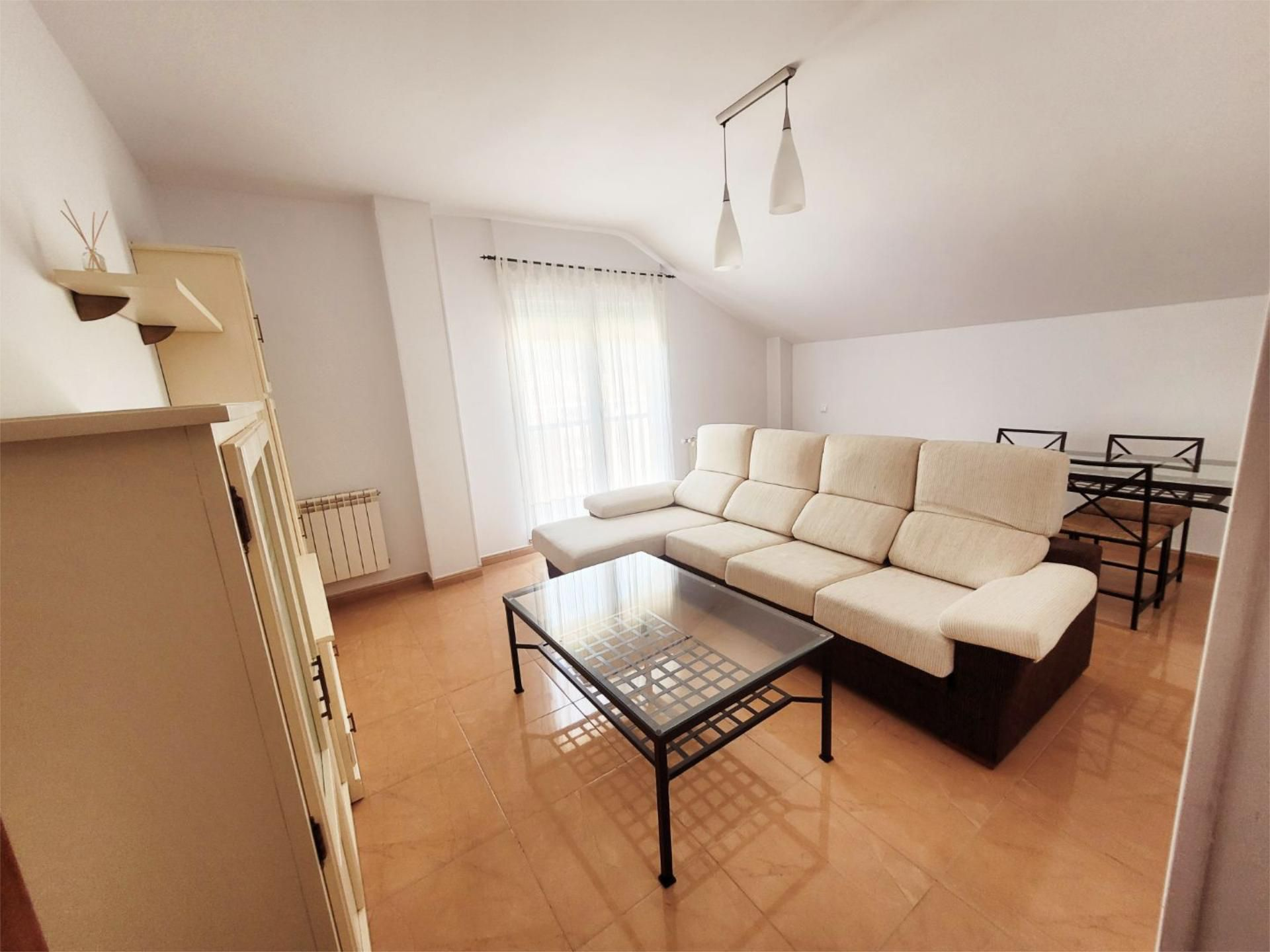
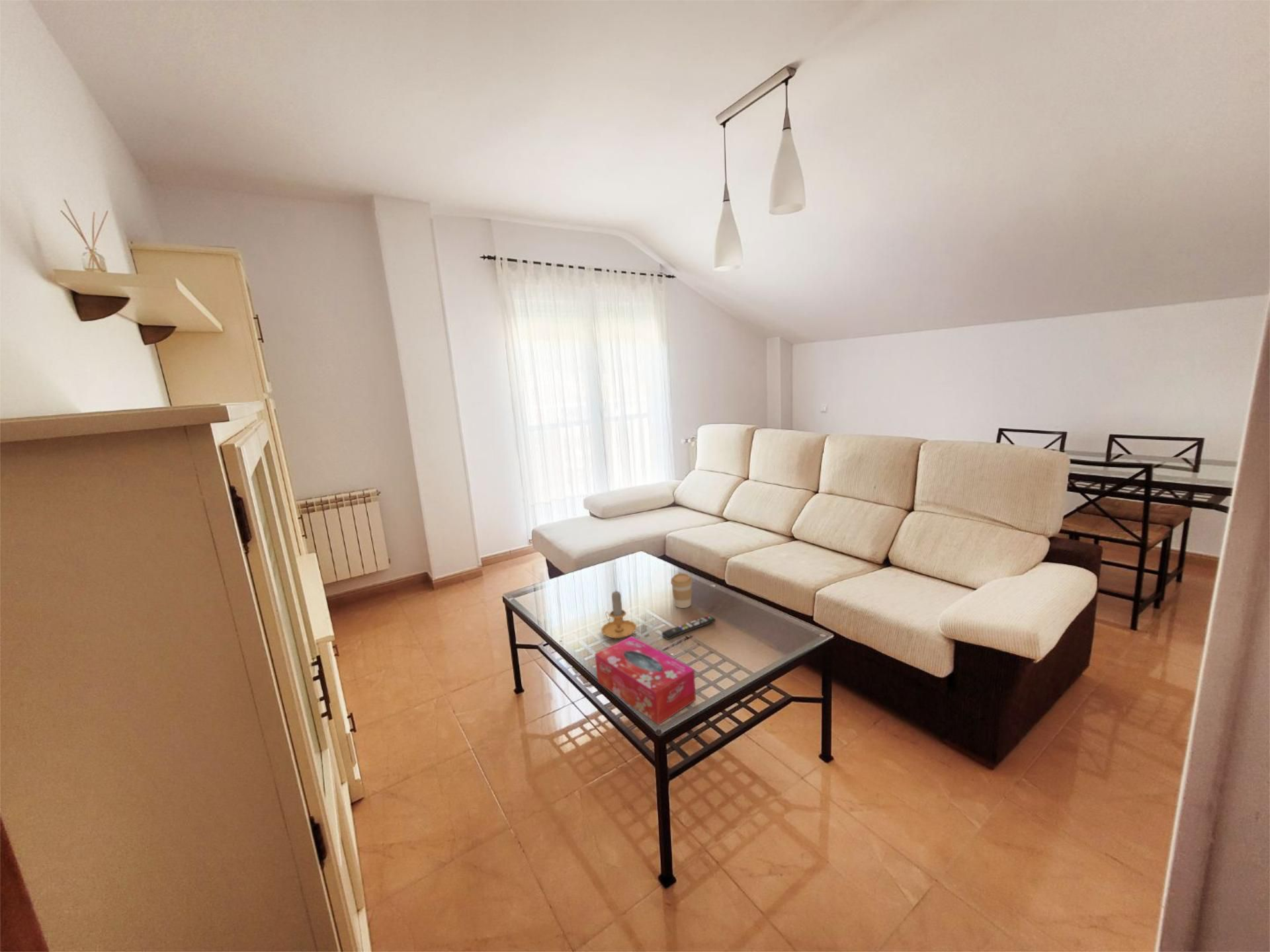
+ tissue box (643, 676)
+ coffee cup (682, 590)
+ candle (615, 610)
+ remote control (689, 627)
